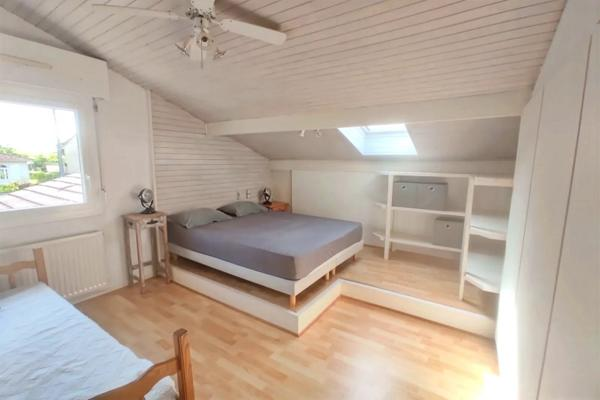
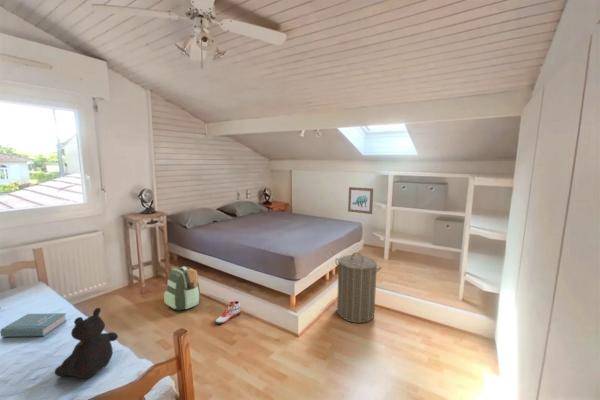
+ laundry hamper (356, 283)
+ book (35, 324)
+ teddy bear (83, 341)
+ backpack (182, 286)
+ sneaker (227, 311)
+ wall art (360, 200)
